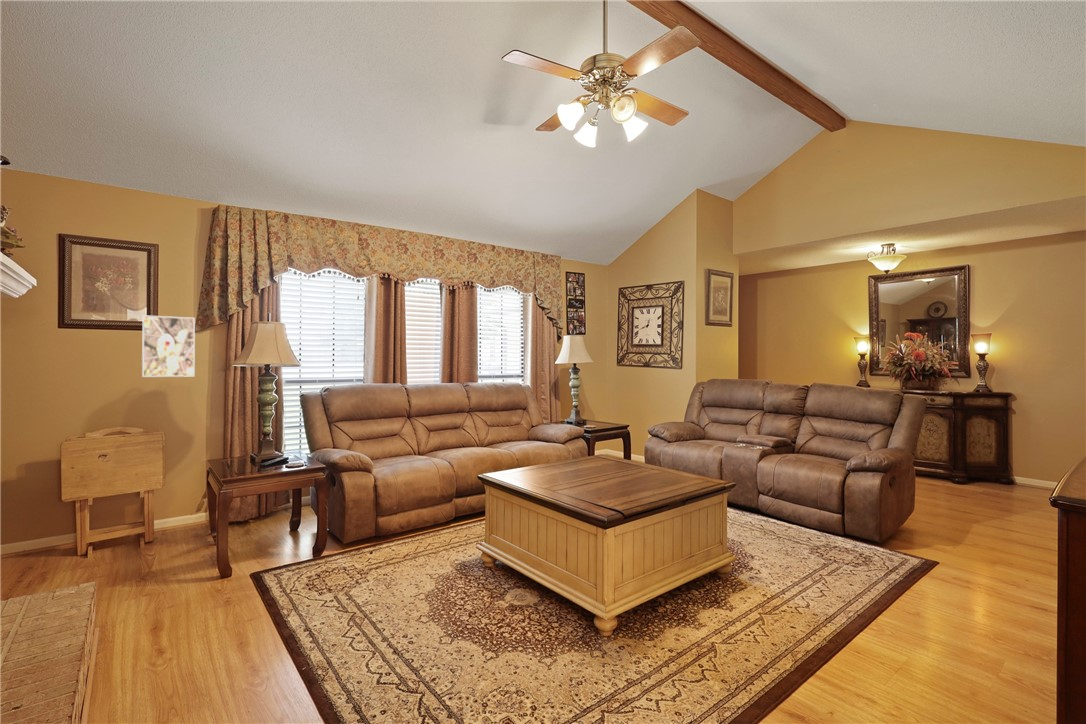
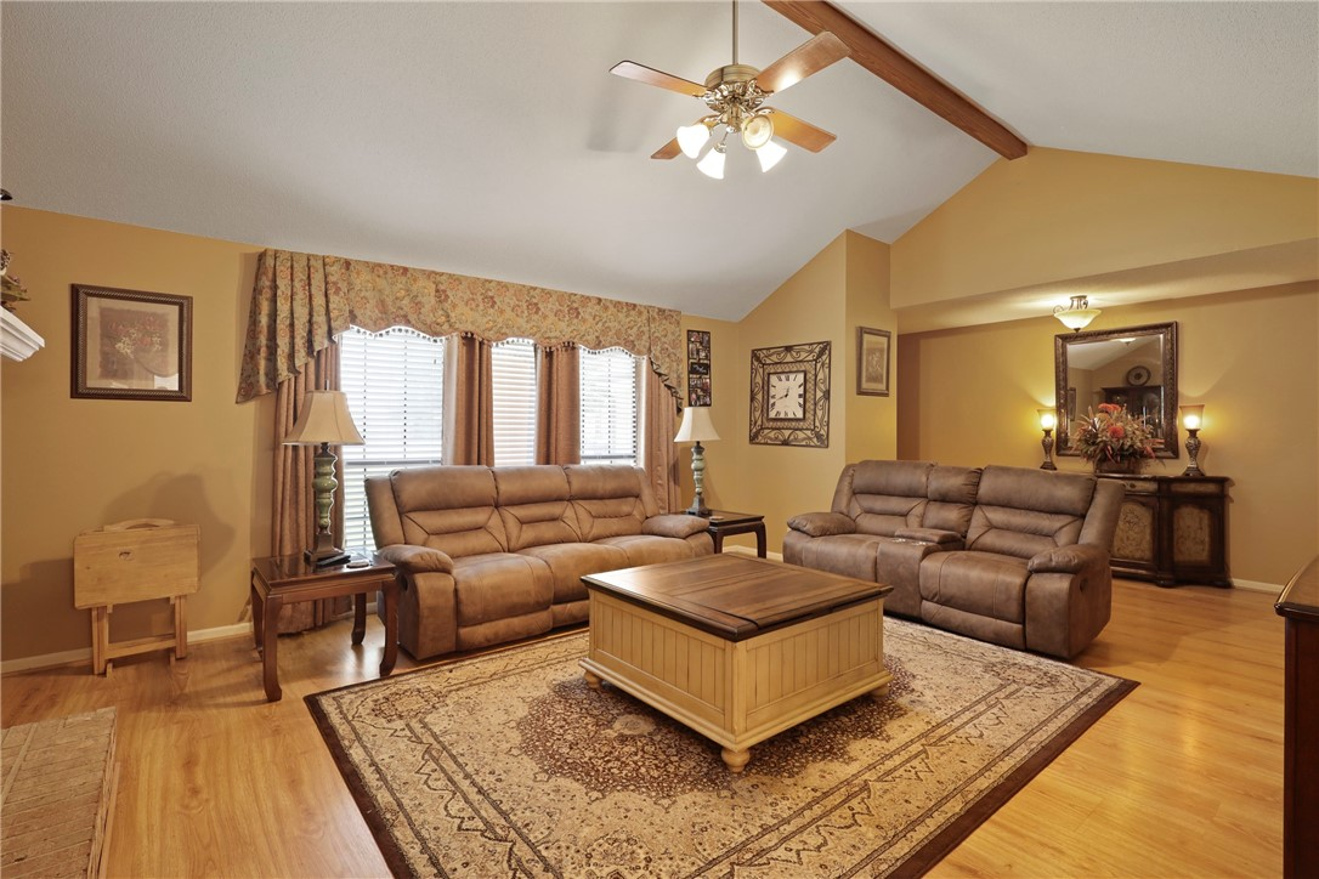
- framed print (169, 346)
